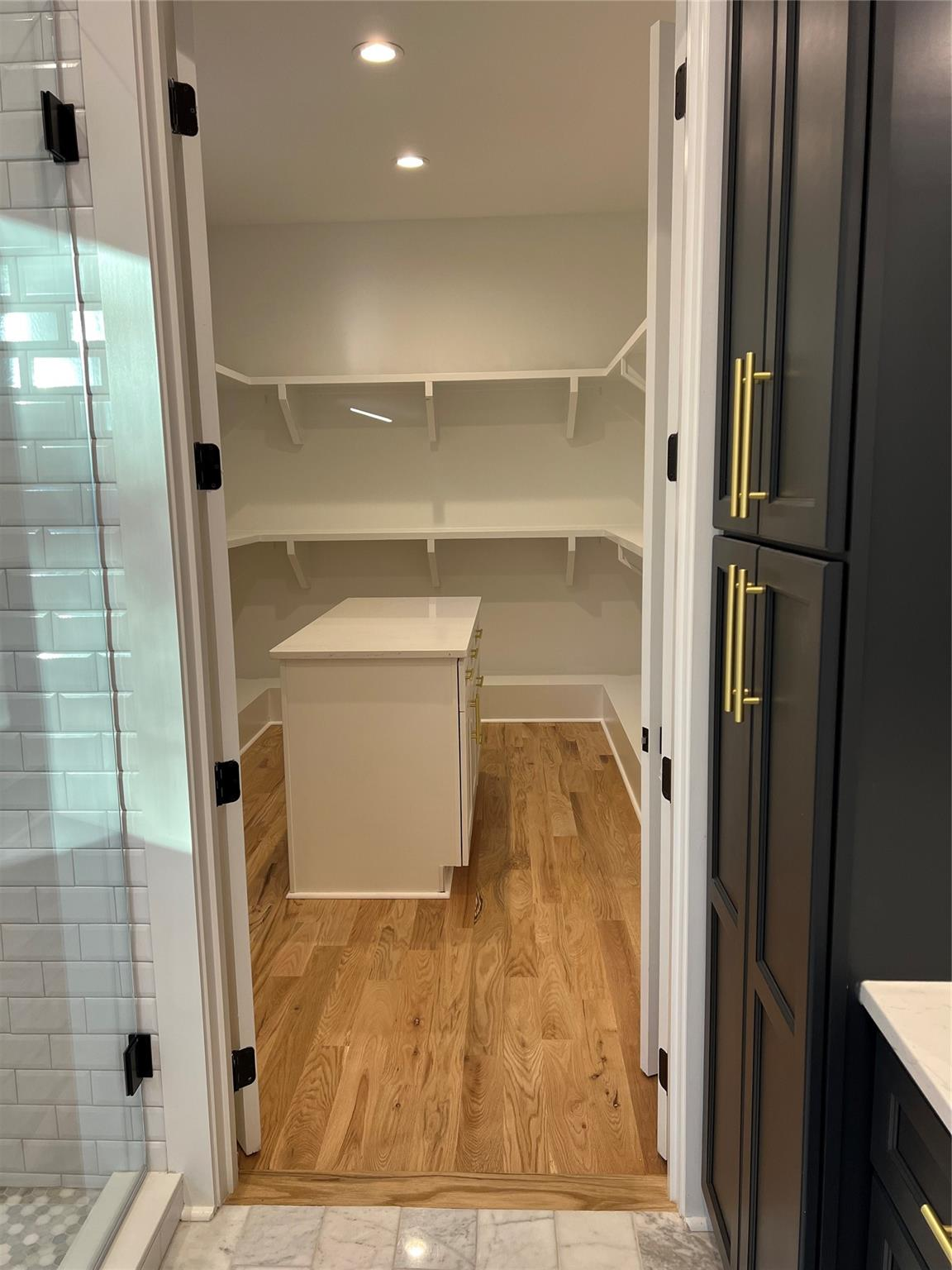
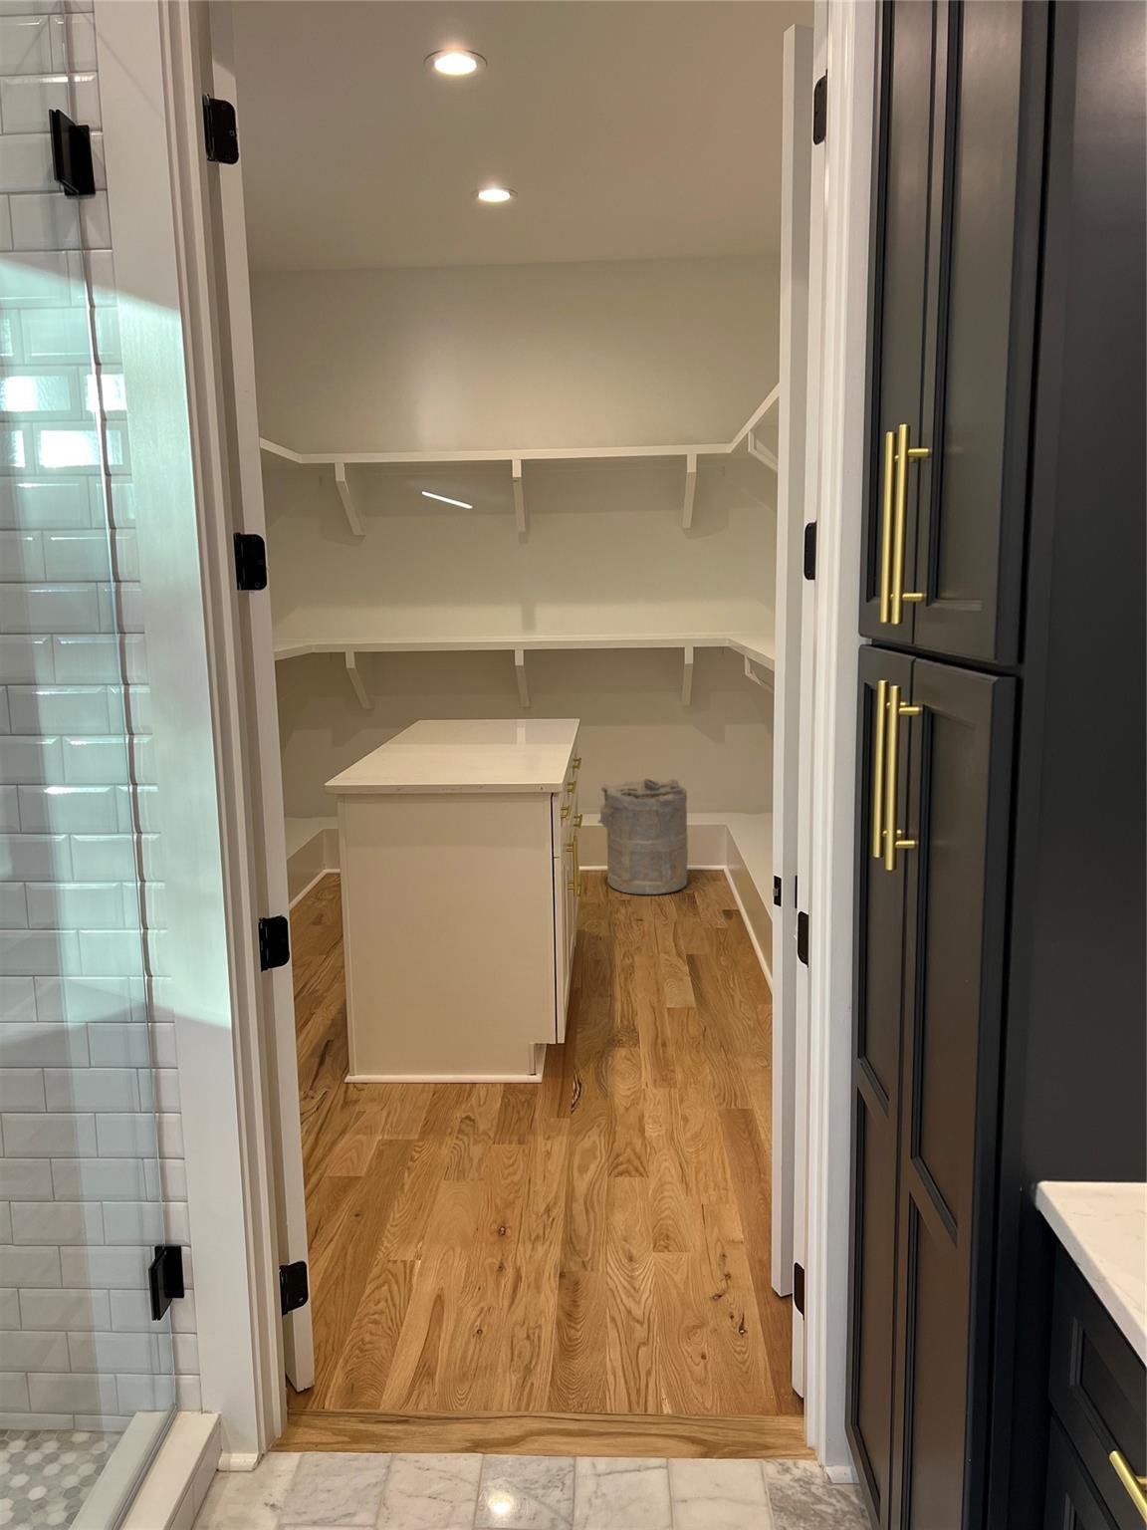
+ laundry hamper (642, 831)
